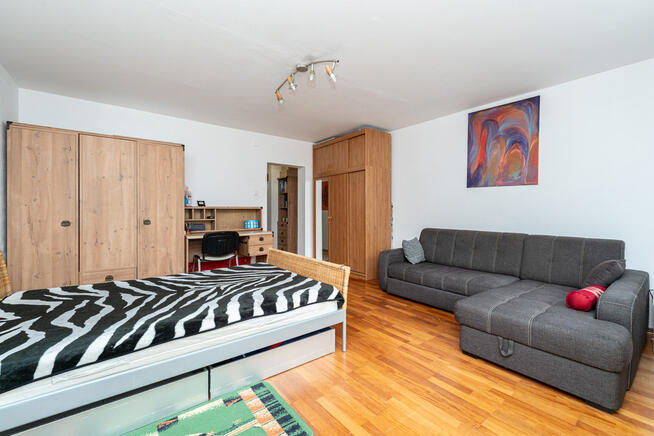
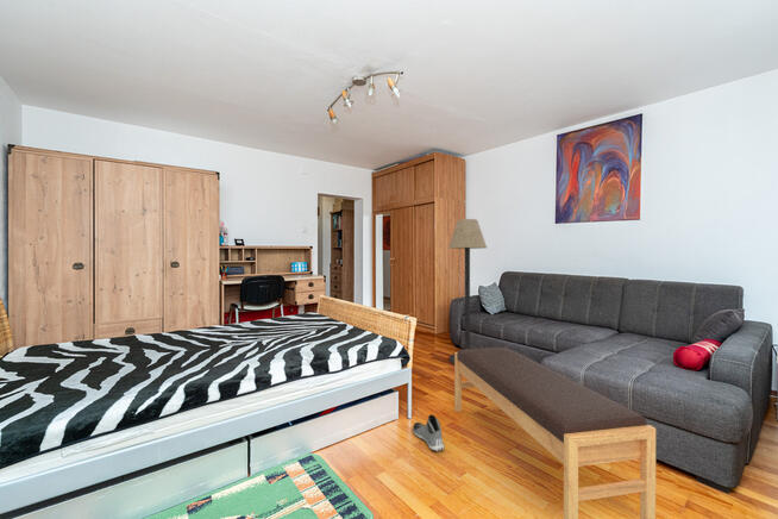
+ floor lamp (466, 290)
+ bench (526, 414)
+ sneaker (428, 425)
